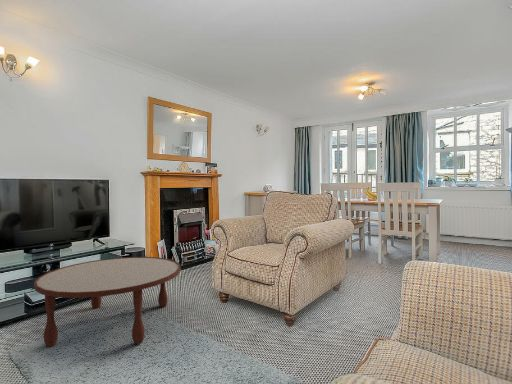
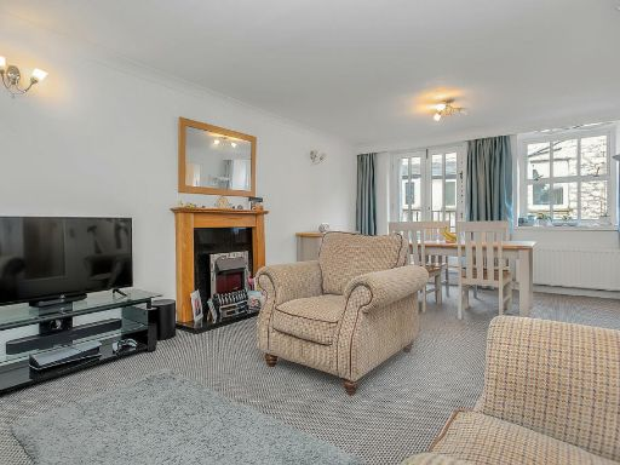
- coffee table (114, 294)
